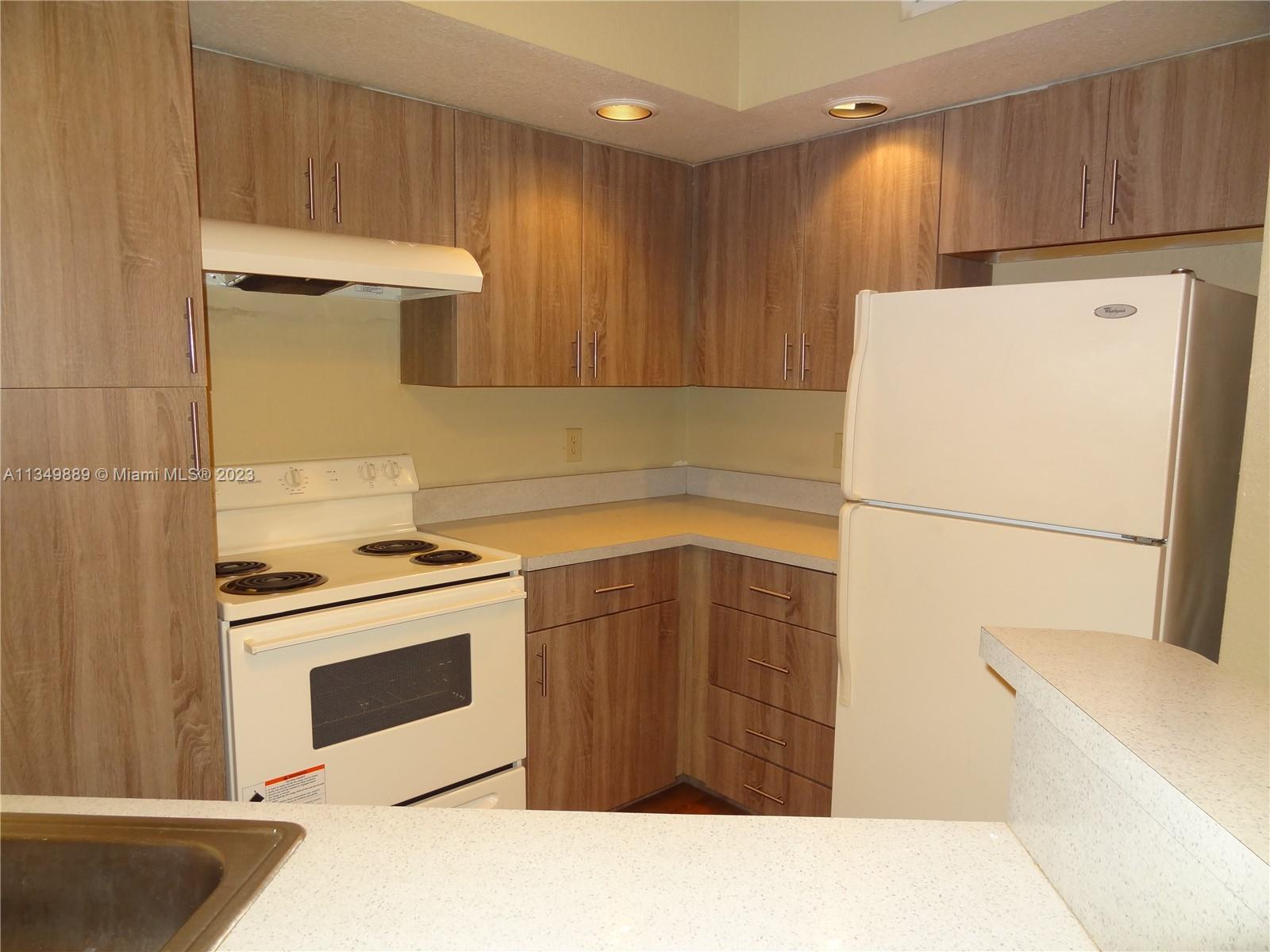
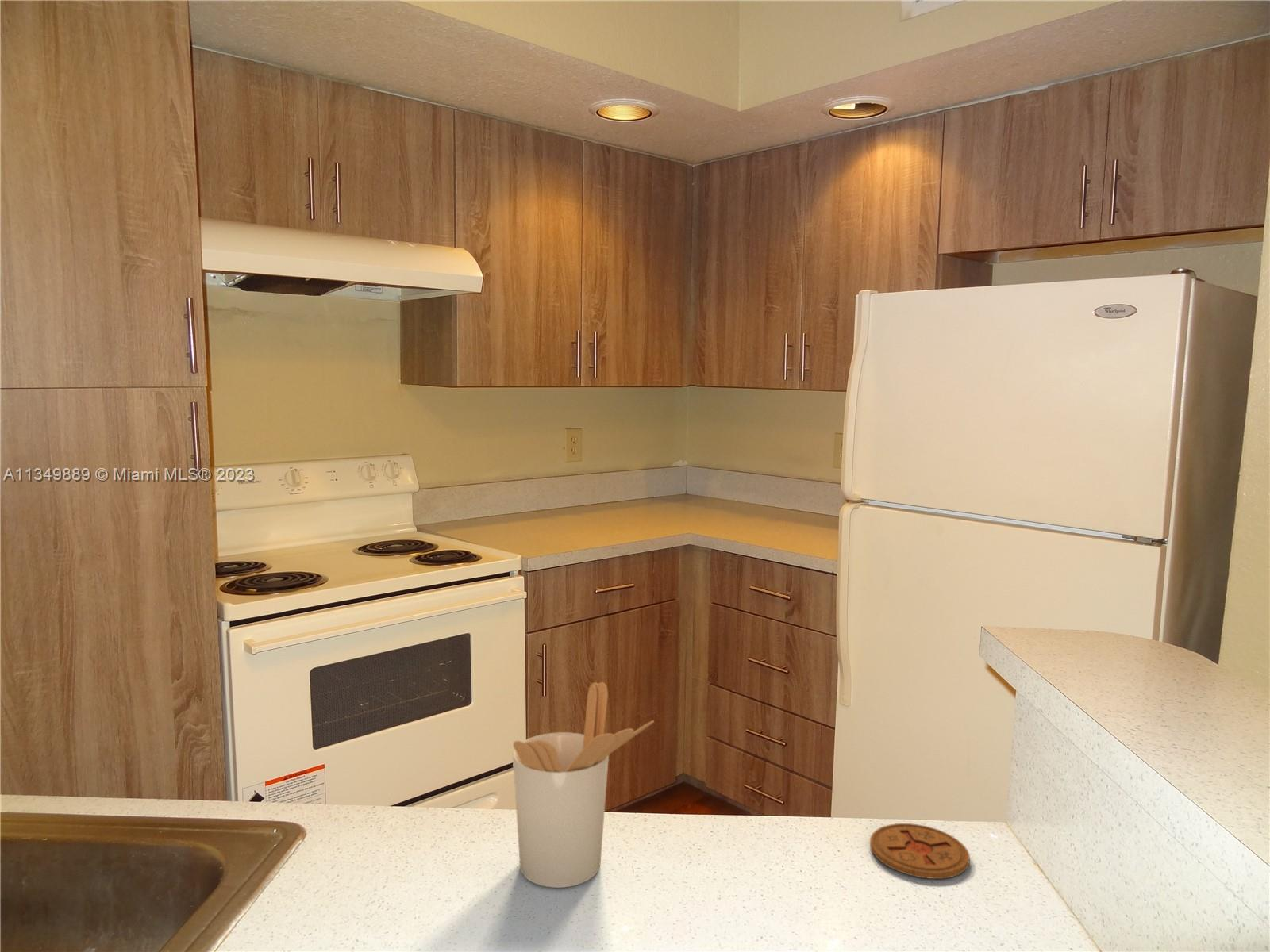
+ coaster (918, 850)
+ utensil holder (579, 788)
